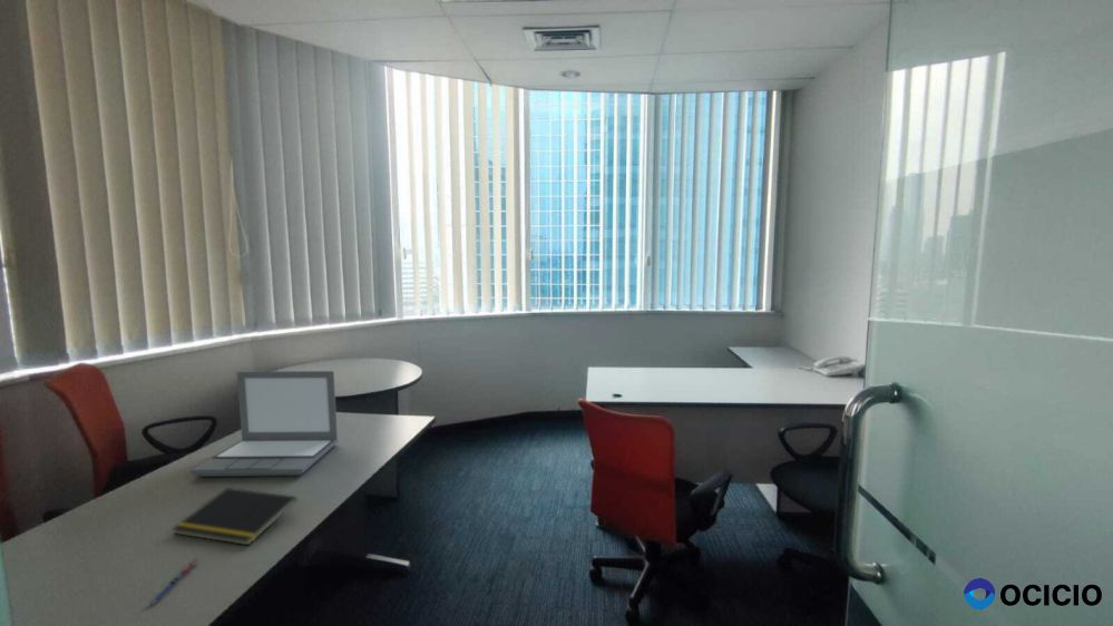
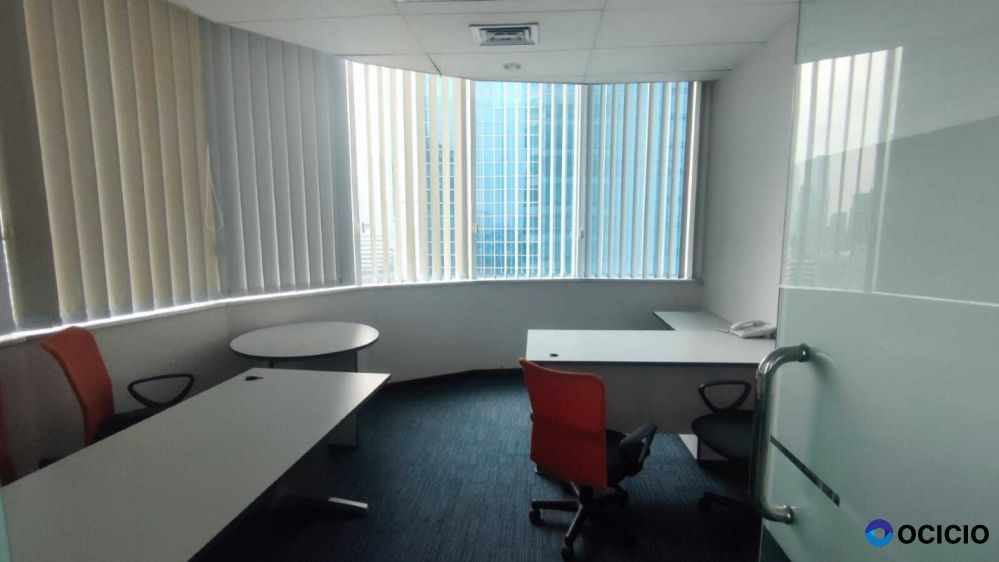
- laptop (267, 420)
- notepad (236, 513)
- pen (175, 579)
